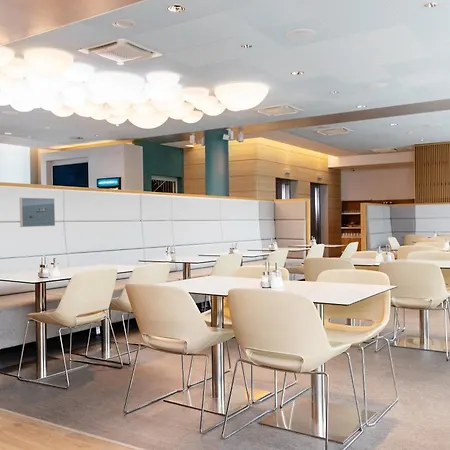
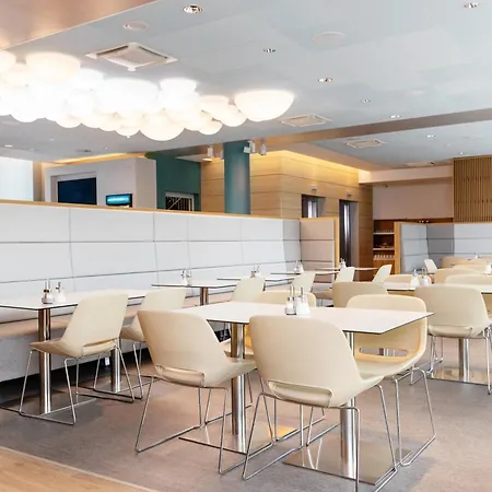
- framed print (37, 212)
